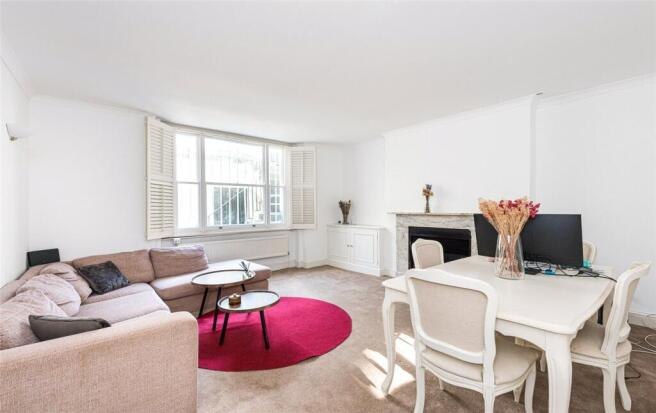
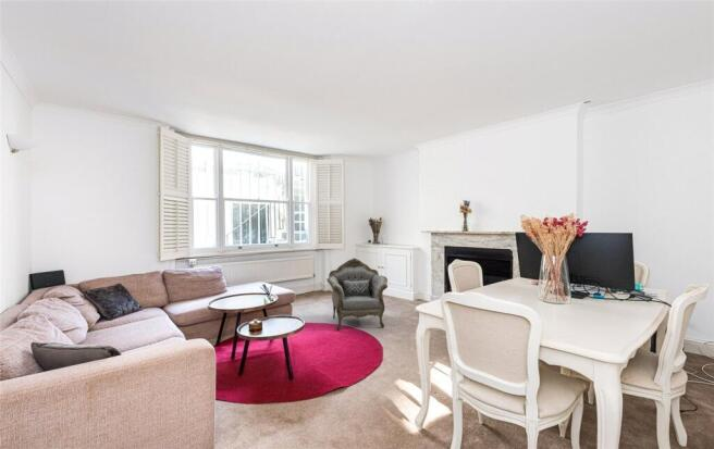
+ armchair (357, 290)
